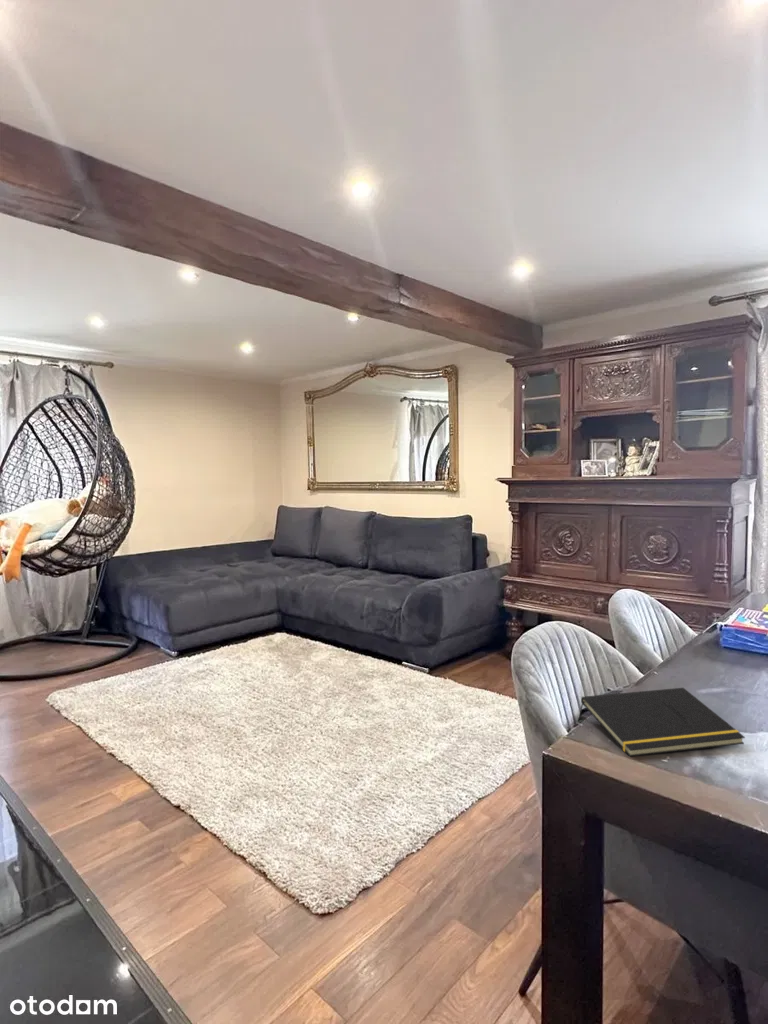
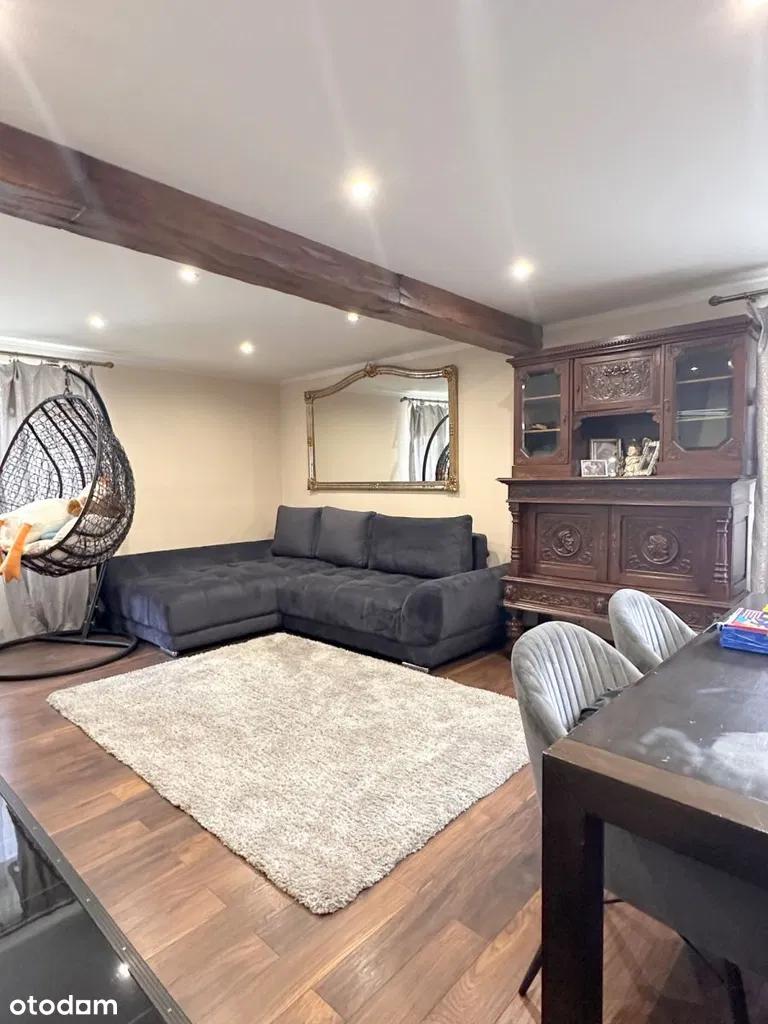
- notepad (658, 718)
